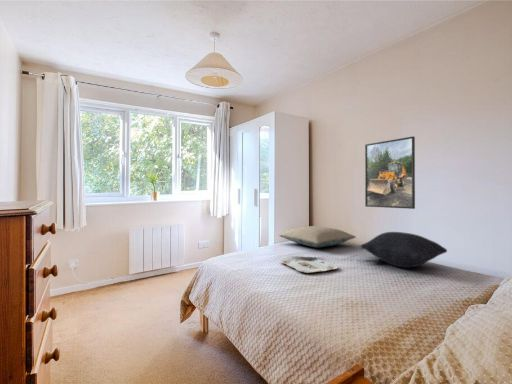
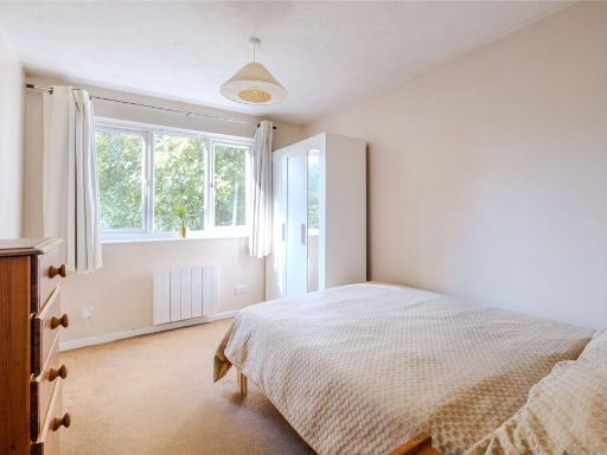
- pillow (402, 248)
- serving tray (307, 264)
- pillow (316, 236)
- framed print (388, 174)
